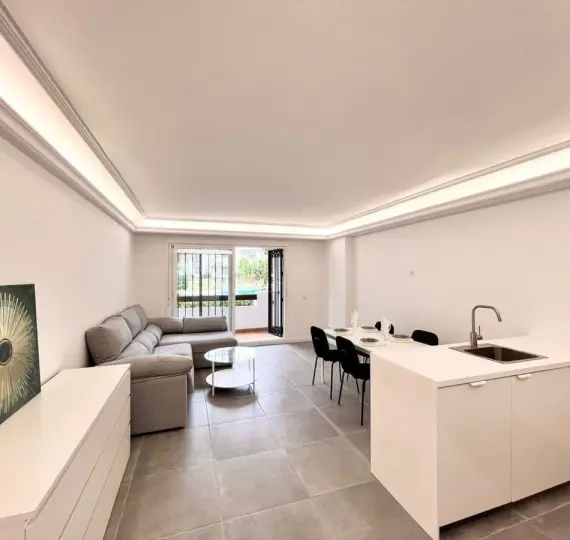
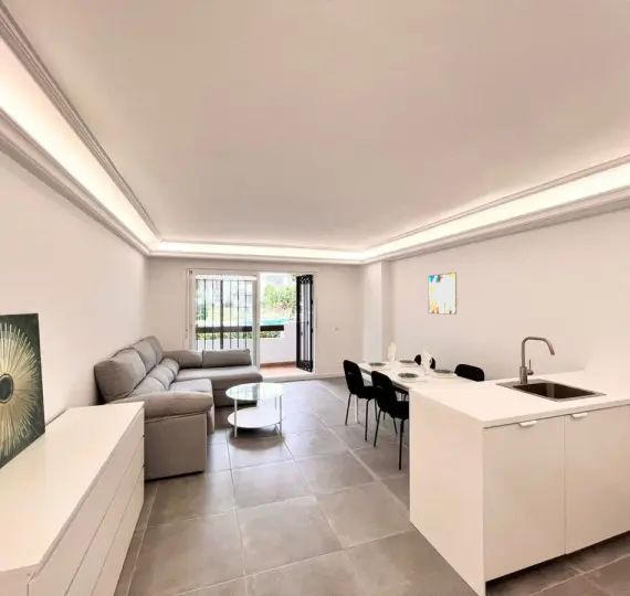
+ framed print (441, 294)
